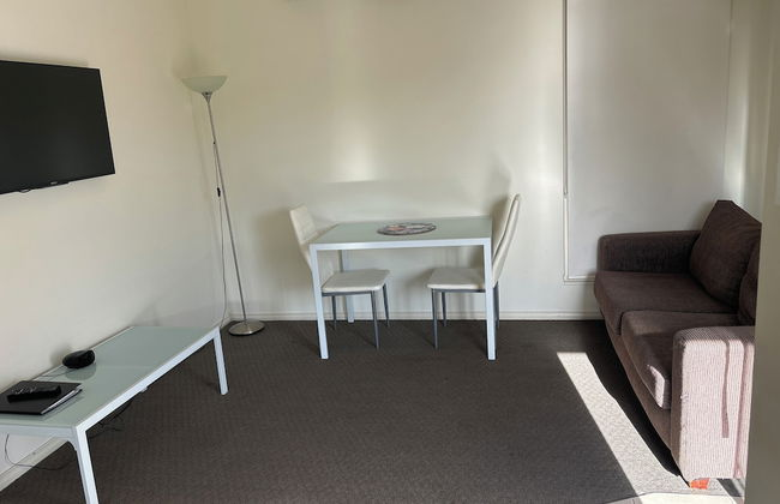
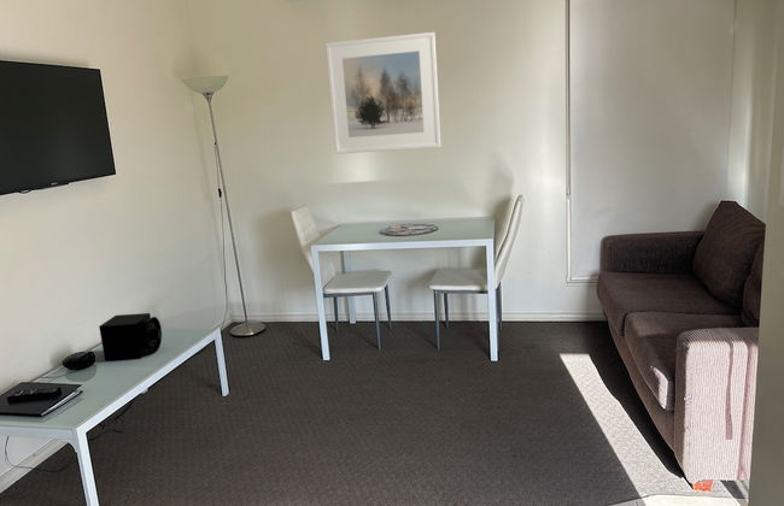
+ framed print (382, 95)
+ speaker (135, 335)
